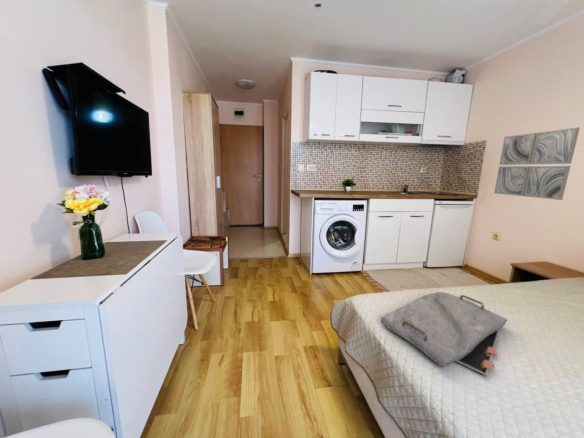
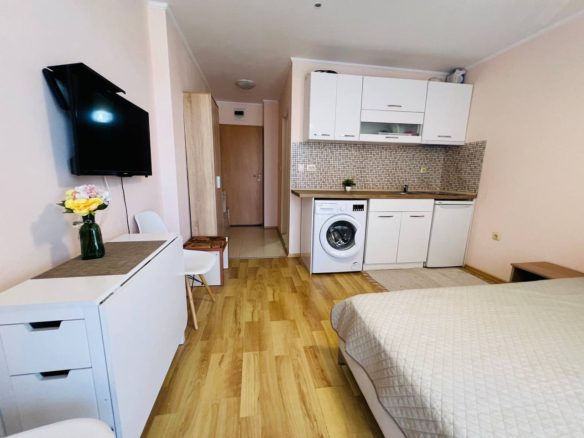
- wall art (530, 166)
- serving tray (452, 323)
